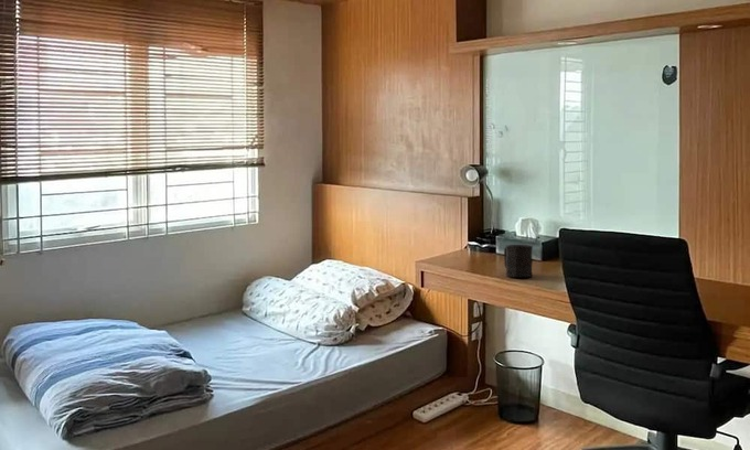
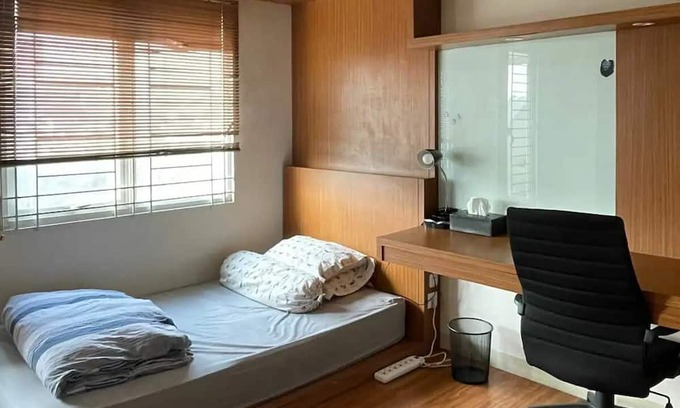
- mug (515, 259)
